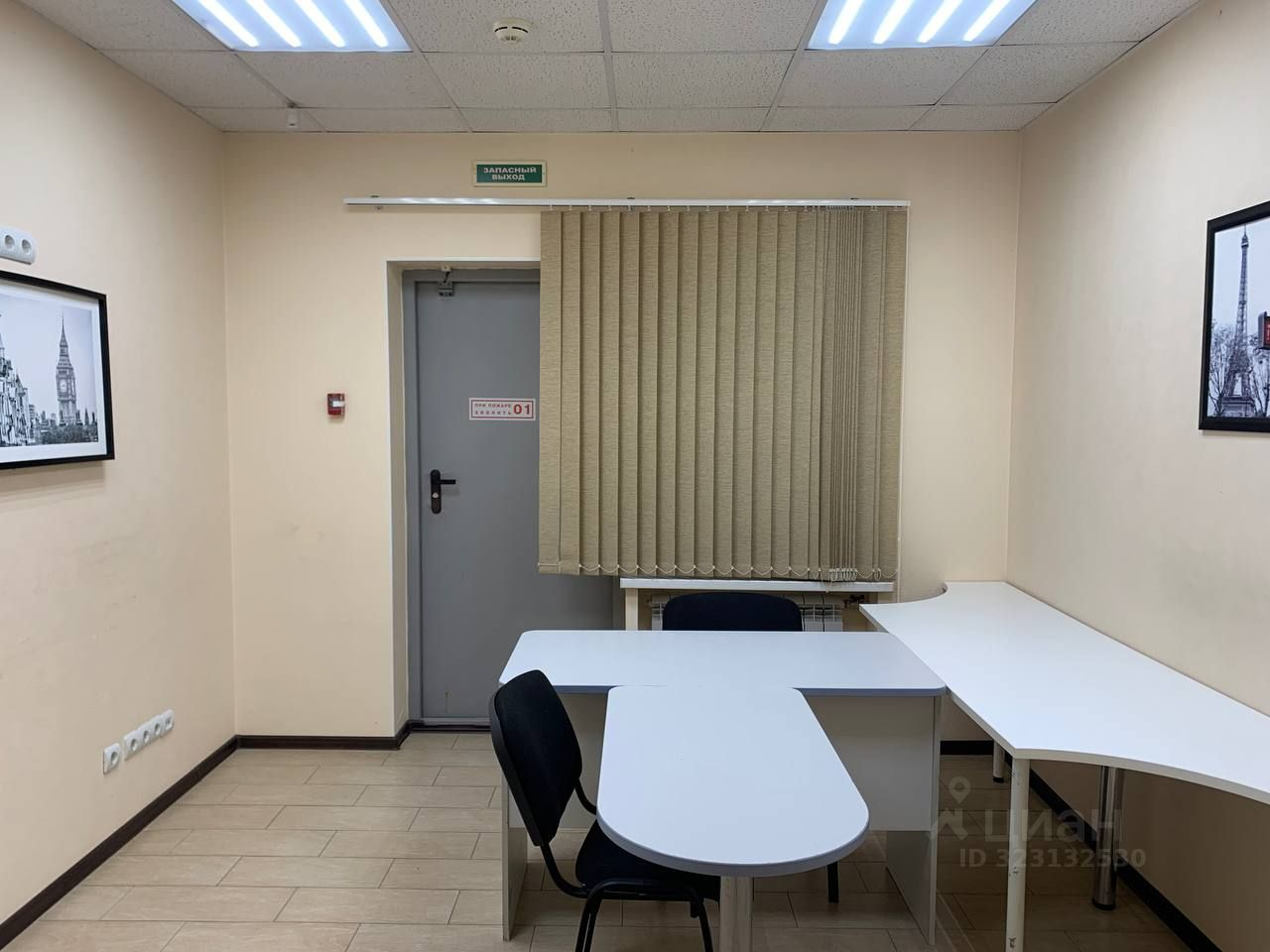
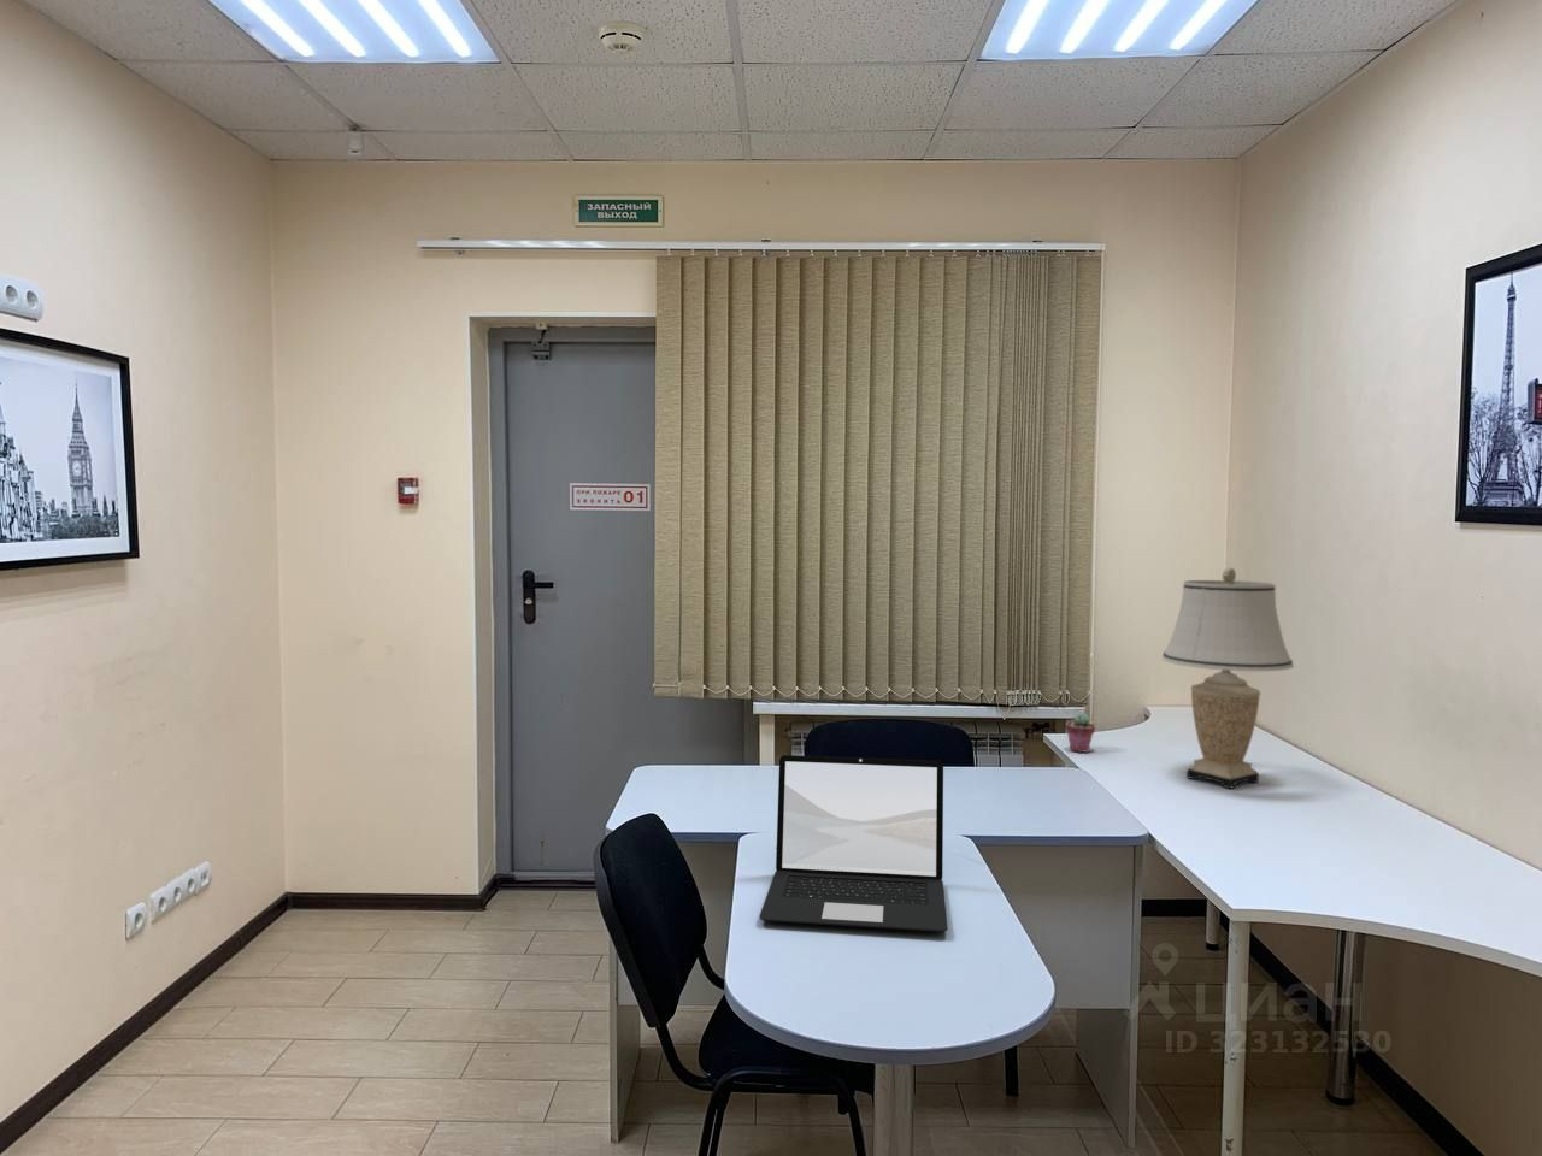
+ potted succulent (1079, 731)
+ table lamp (1225, 674)
+ laptop (856, 837)
